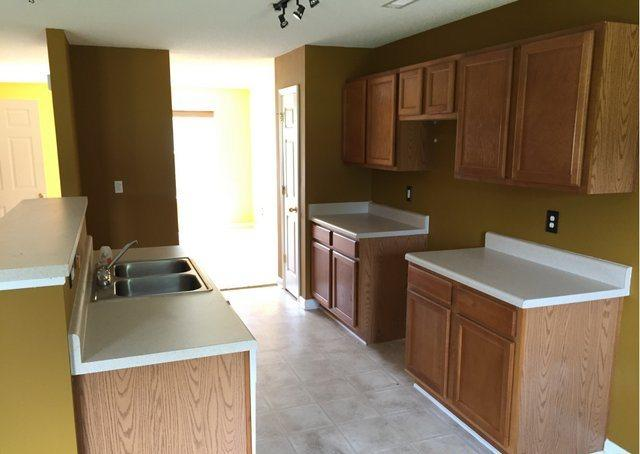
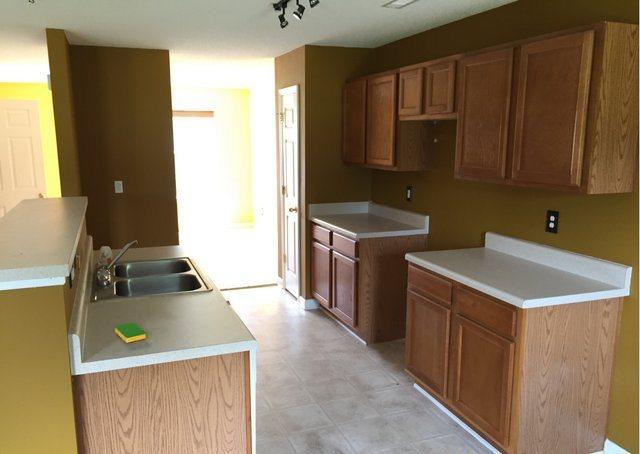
+ dish sponge (130, 332)
